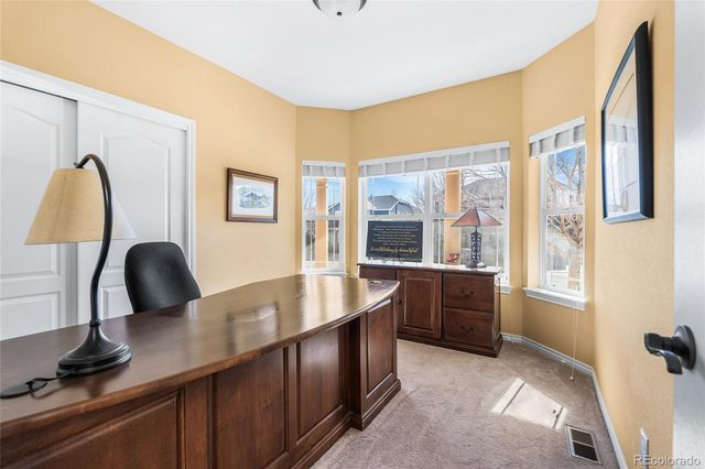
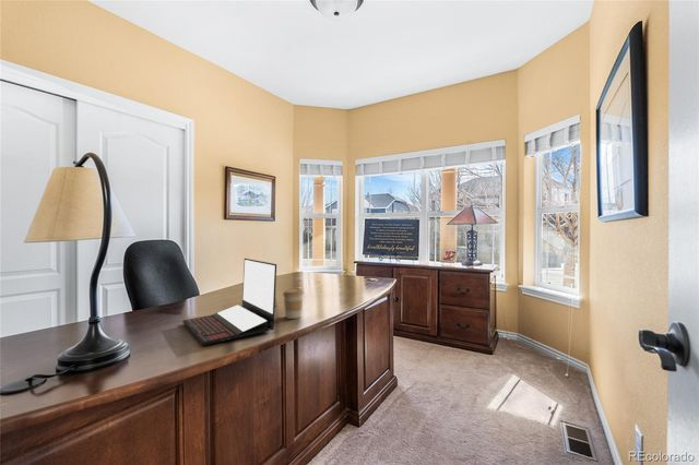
+ coffee cup (293, 302)
+ laptop (234, 306)
